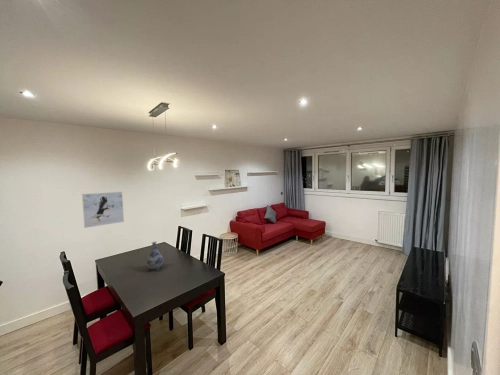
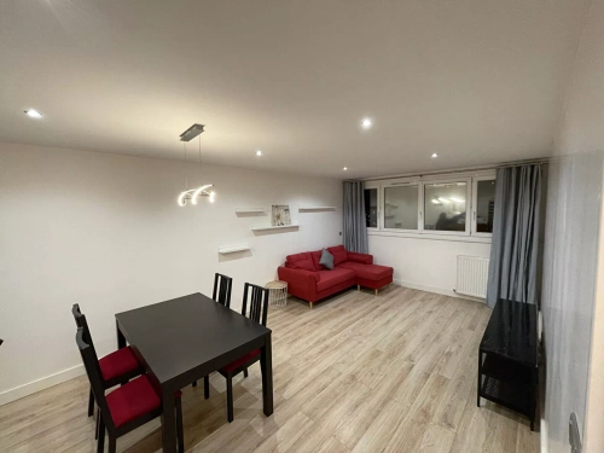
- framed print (104, 208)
- vase (154, 255)
